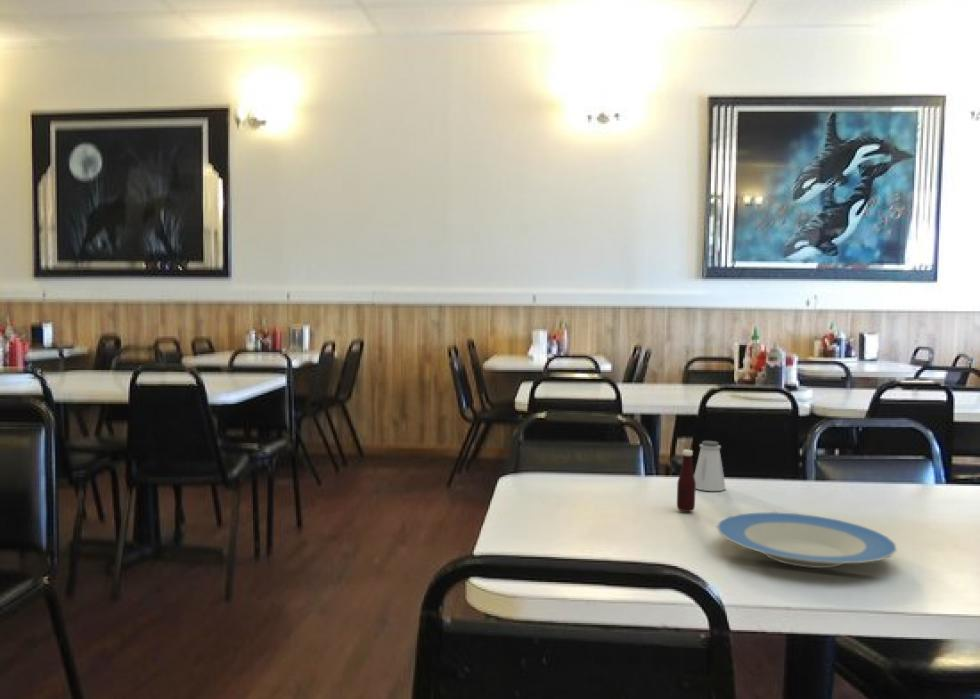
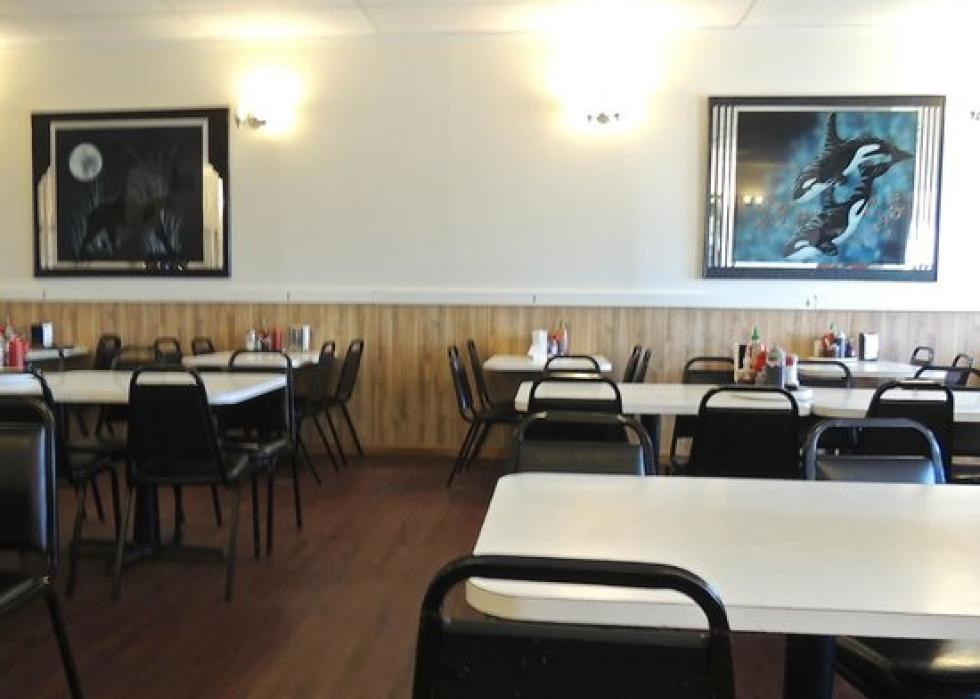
- saltshaker (709, 464)
- tabasco sauce (686, 480)
- plate (802, 544)
